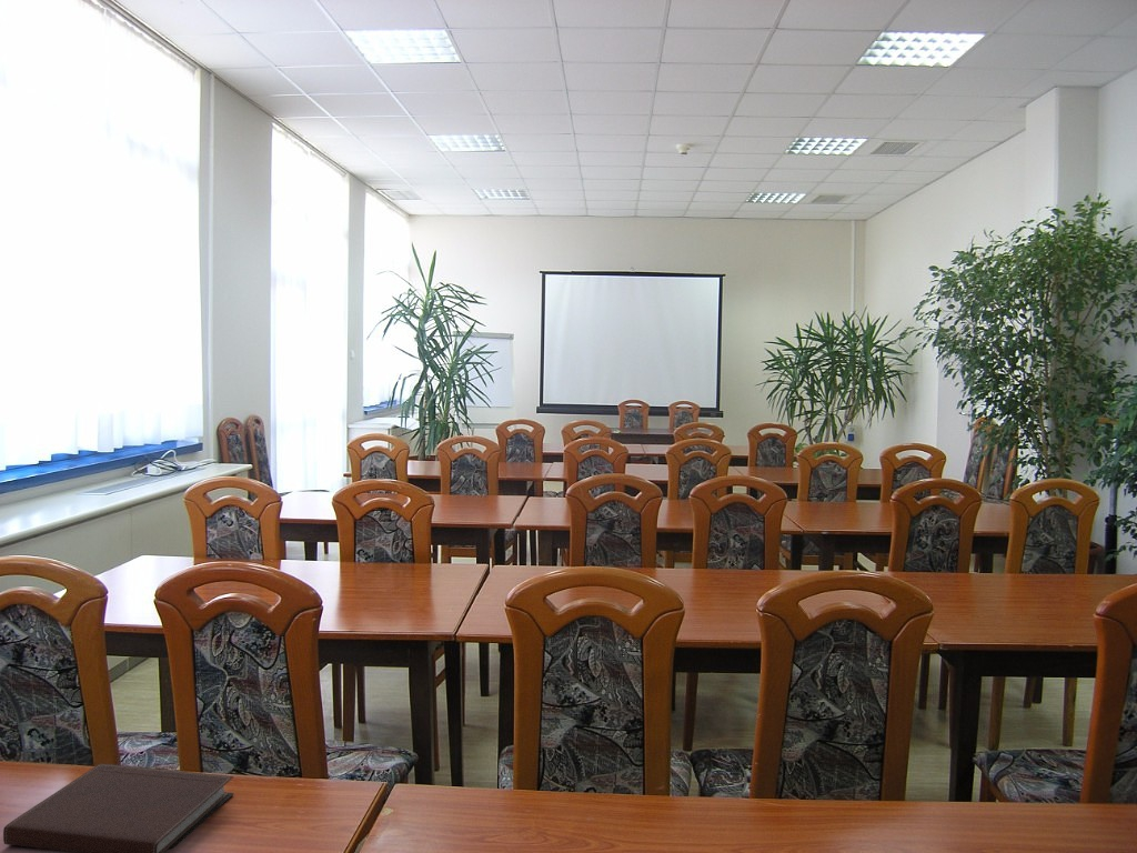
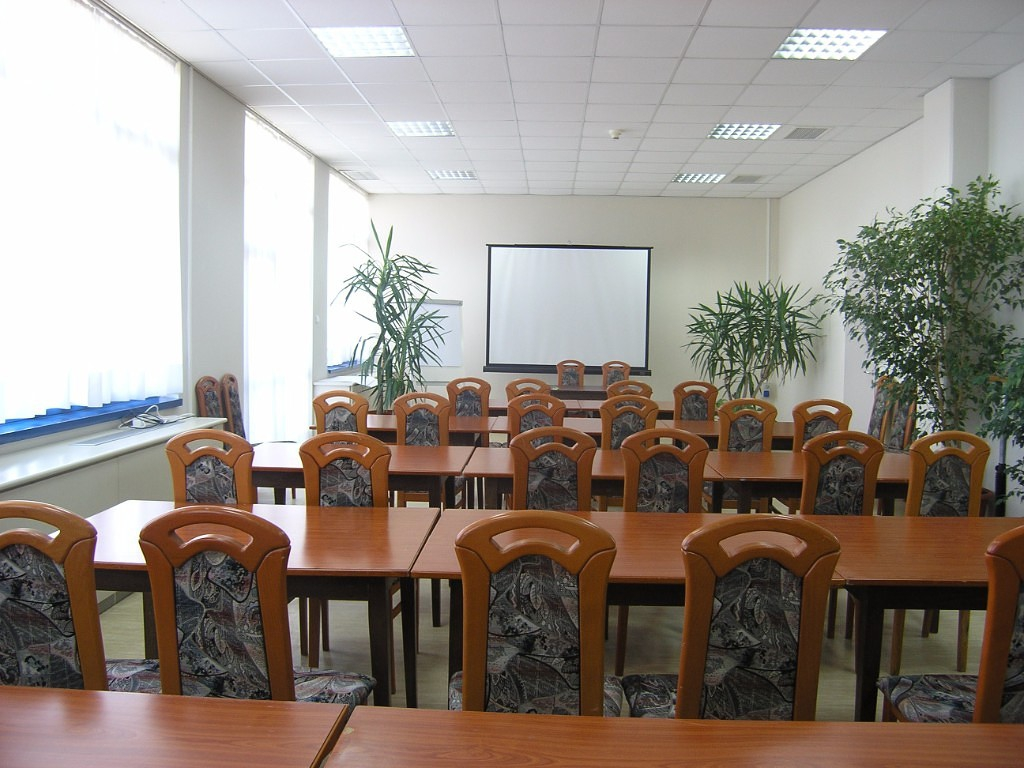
- notebook (125, 809)
